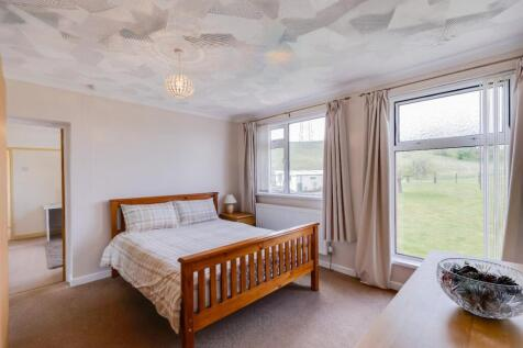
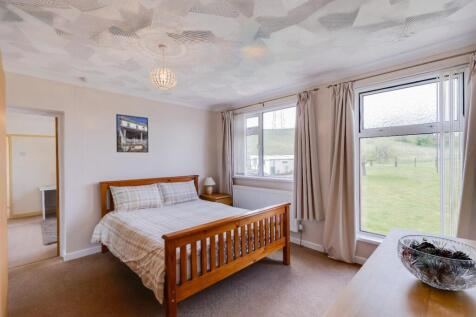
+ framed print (133, 134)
